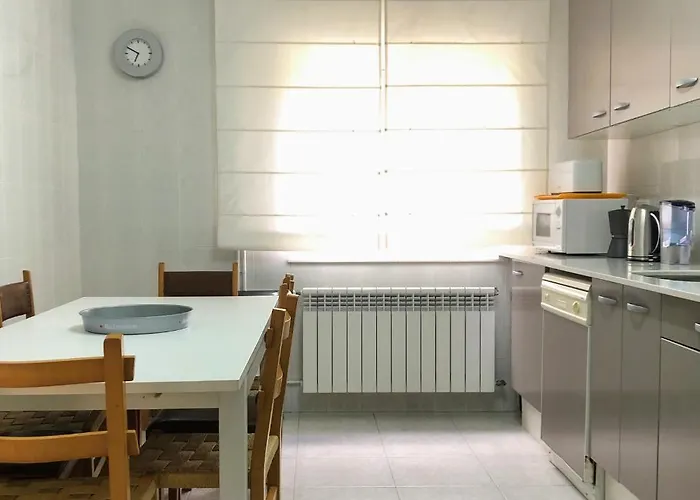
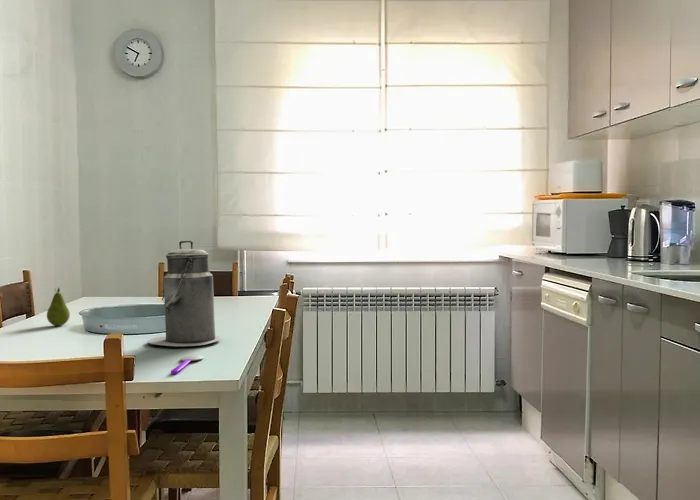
+ canister (183, 291)
+ fruit (58, 306)
+ spoon (185, 362)
